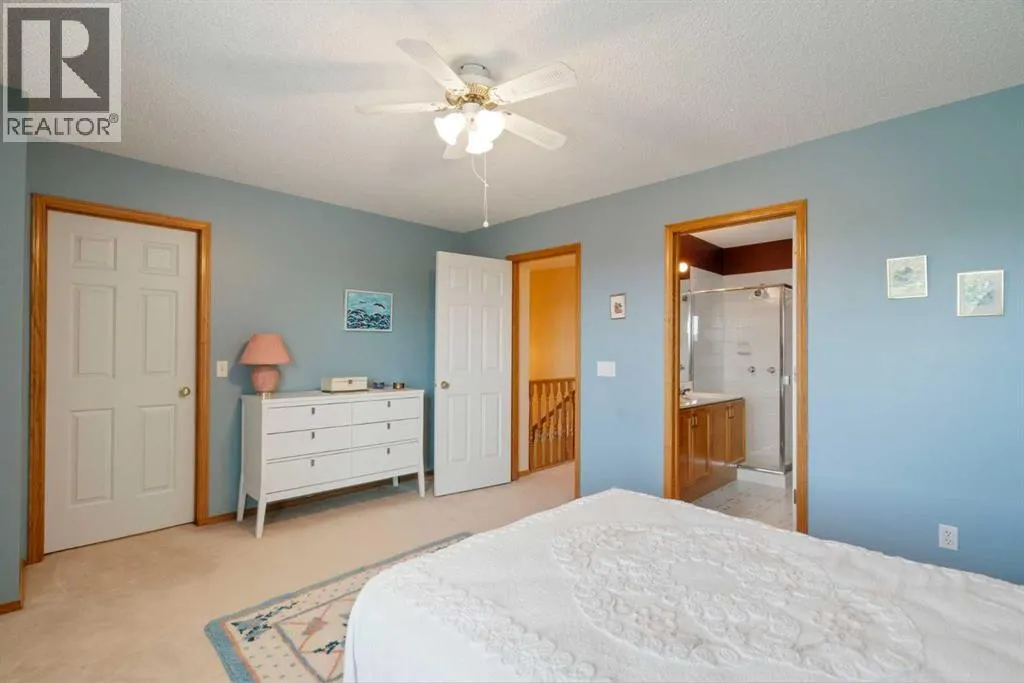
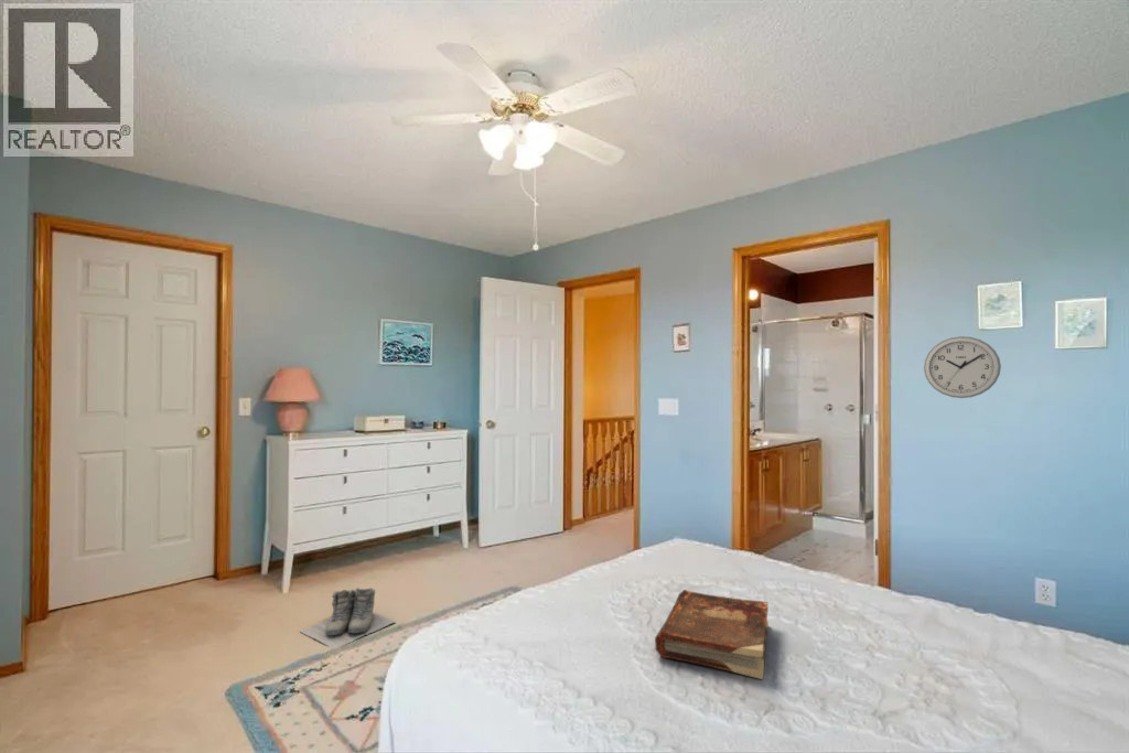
+ wall clock (960, 367)
+ boots (348, 607)
+ book (714, 627)
